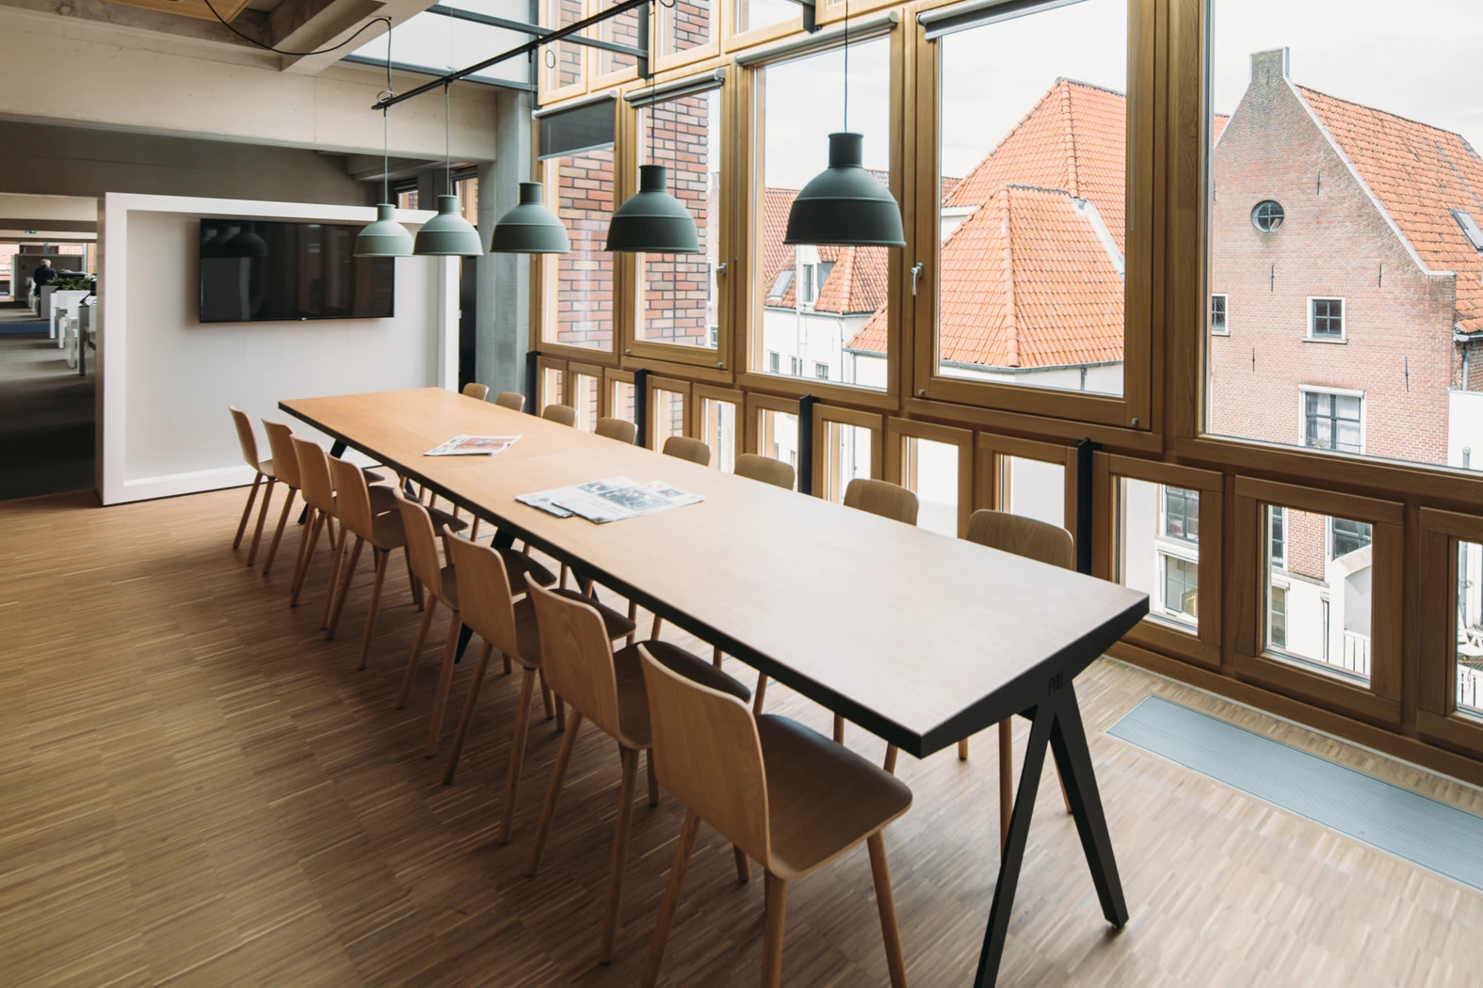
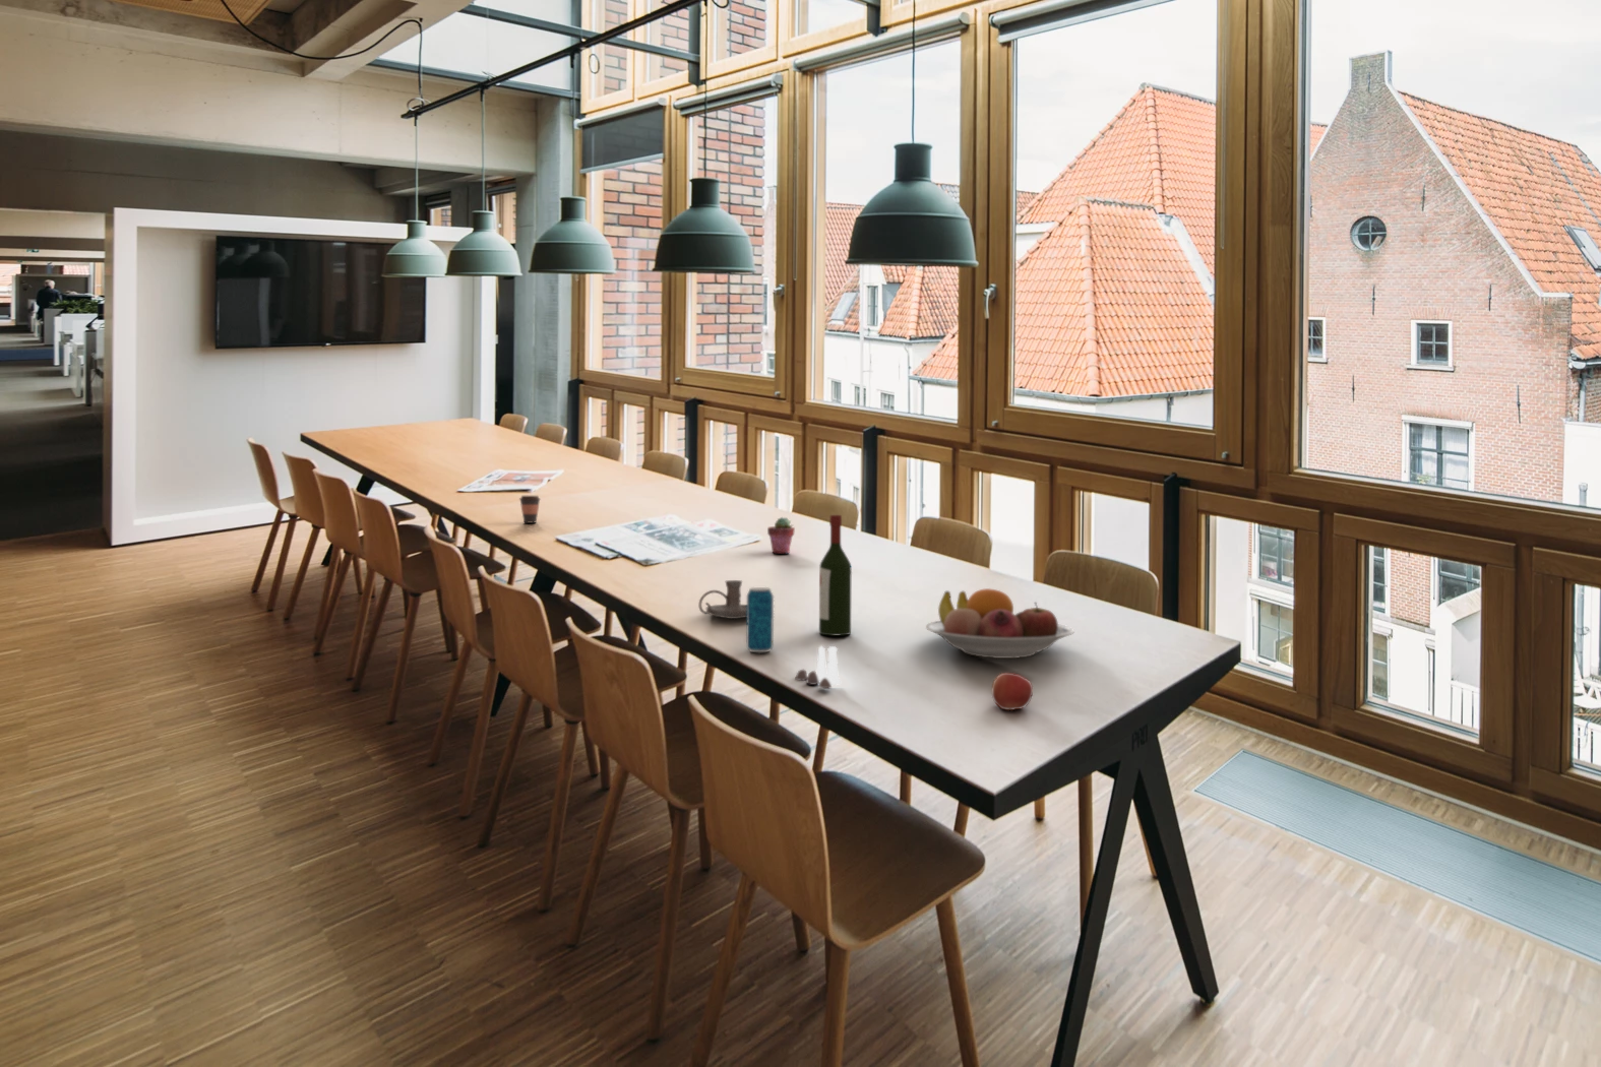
+ apple (1011, 690)
+ beverage can (759, 620)
+ wine bottle (835, 574)
+ coffee cup (530, 510)
+ fruit bowl (998, 620)
+ potted succulent (780, 535)
+ salt and pepper shaker set (821, 664)
+ candle holder (728, 599)
